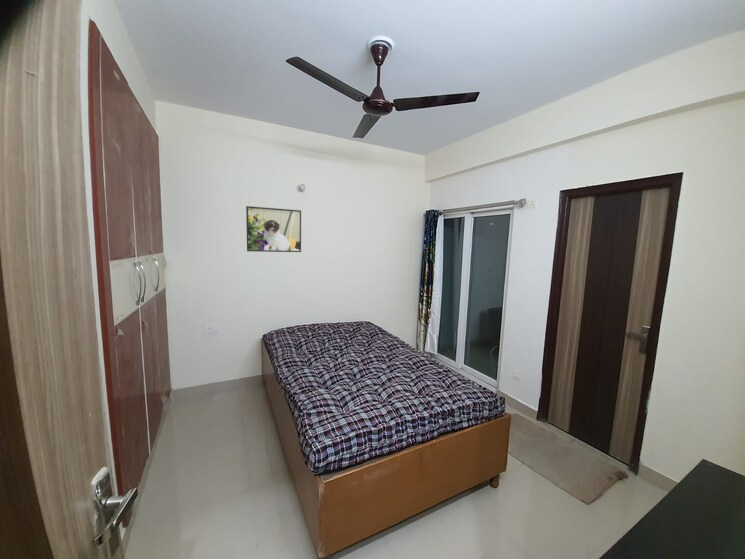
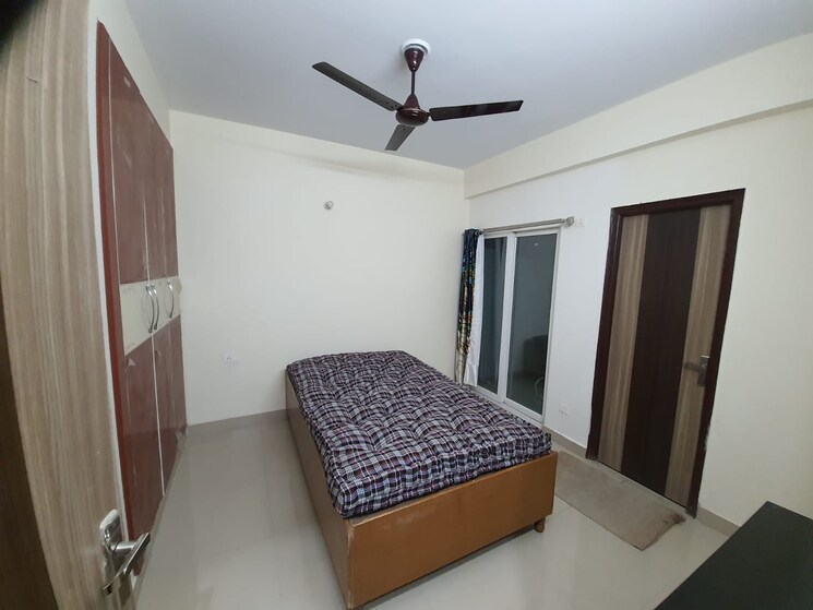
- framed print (274, 230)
